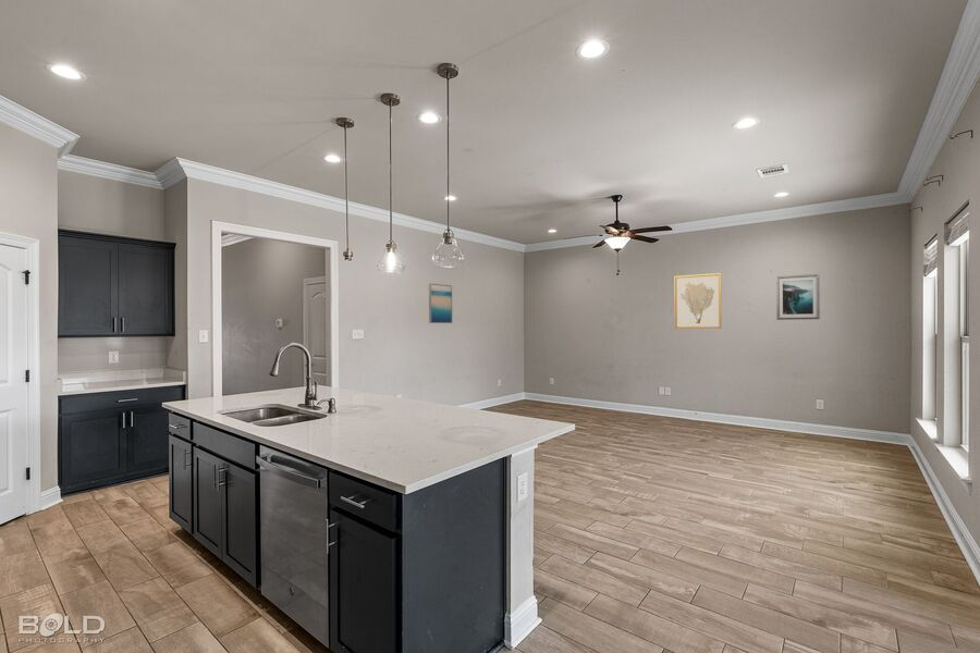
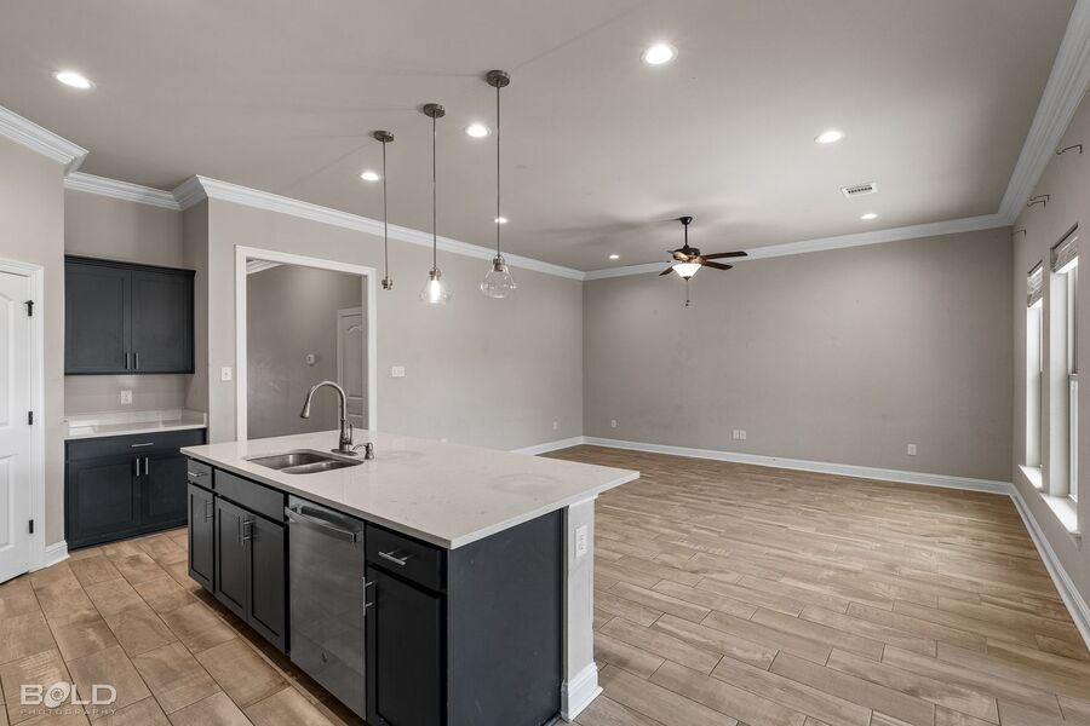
- wall art (440, 304)
- wall art (697, 301)
- wall art (797, 297)
